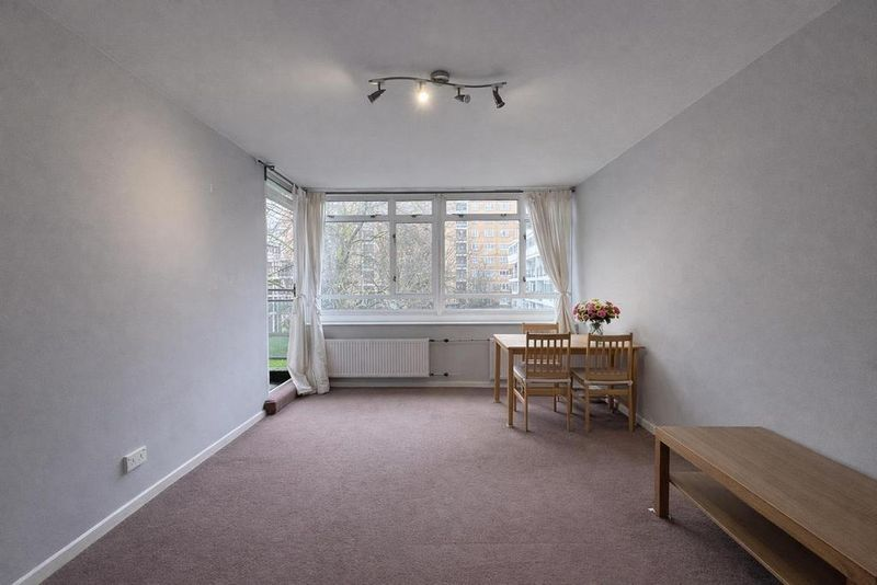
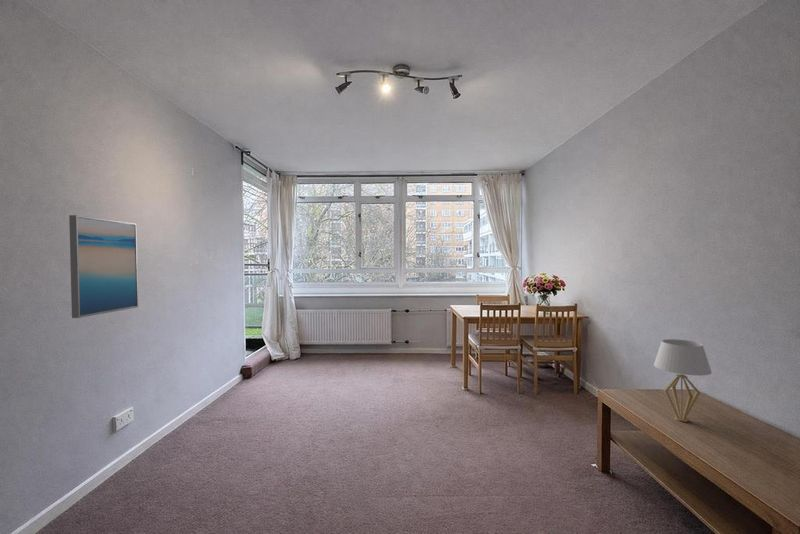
+ wall art (107, 266)
+ table lamp (681, 381)
